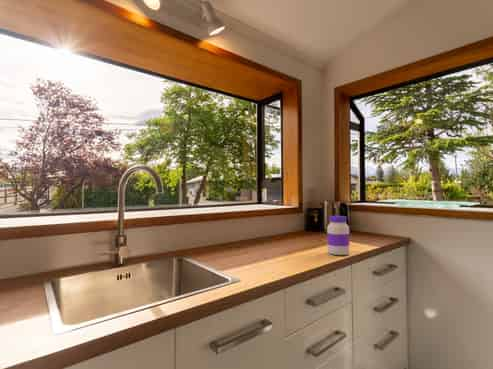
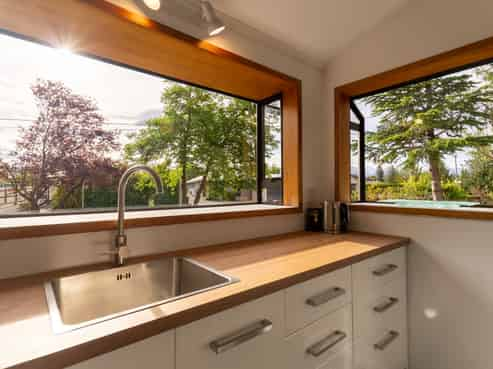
- jar (338, 234)
